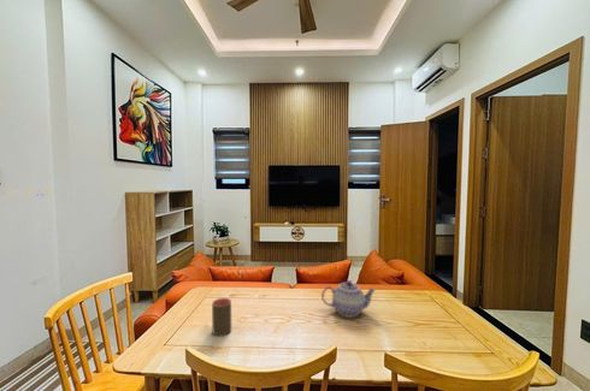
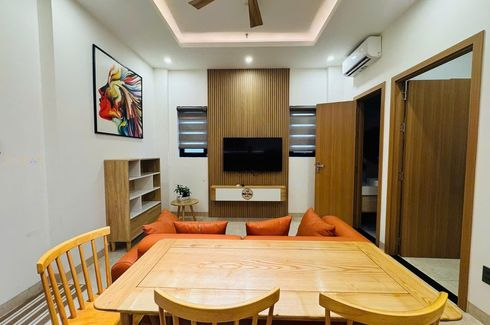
- cup (222, 316)
- teapot (348, 296)
